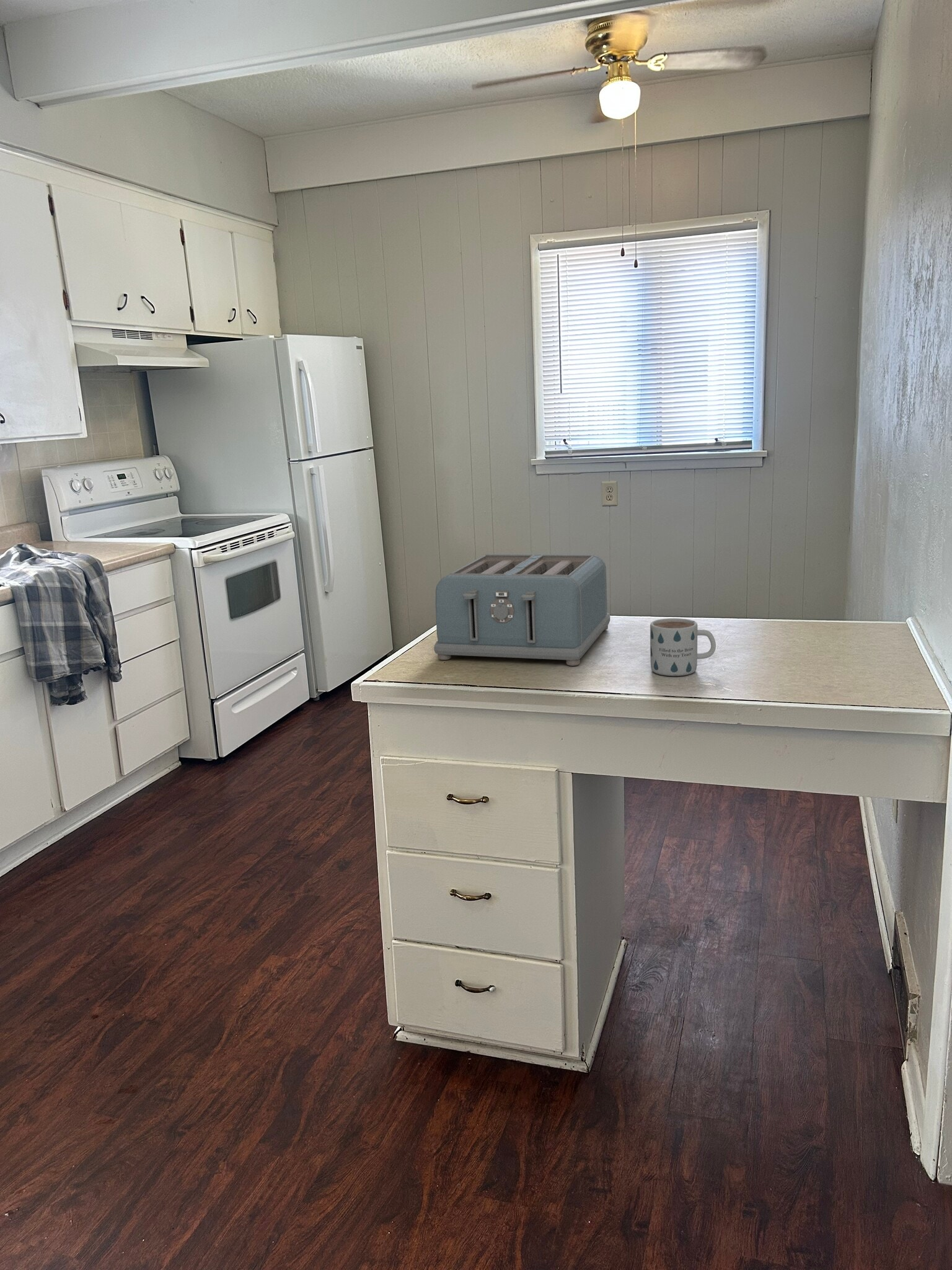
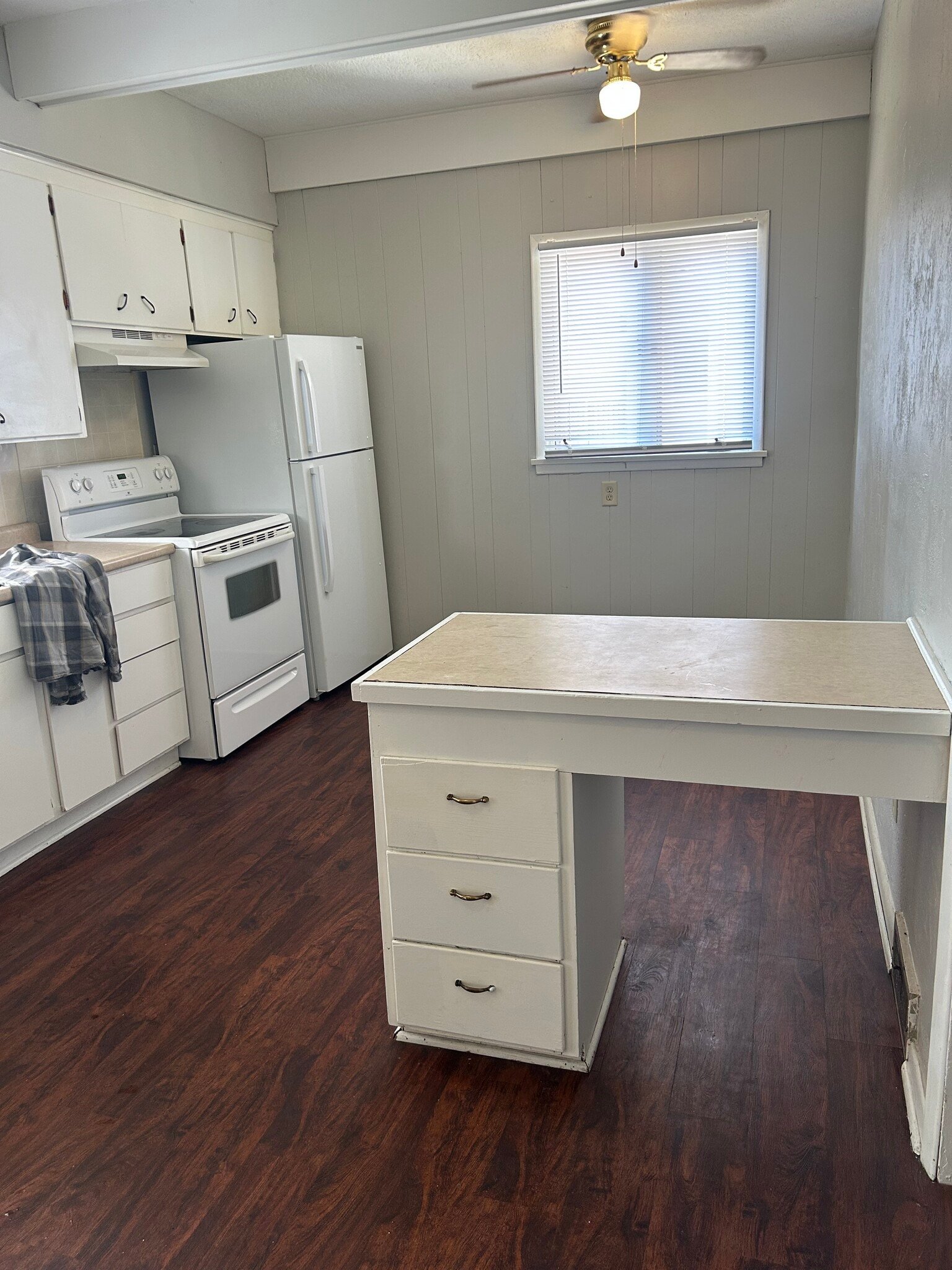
- mug (682, 647)
- toaster (523, 605)
